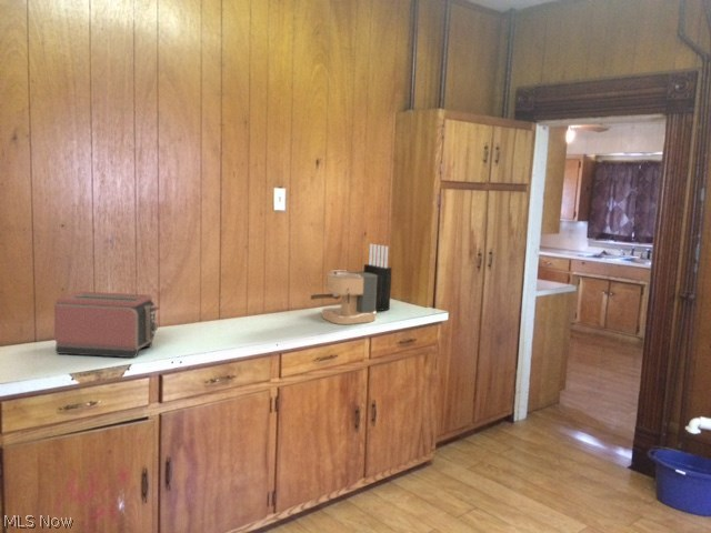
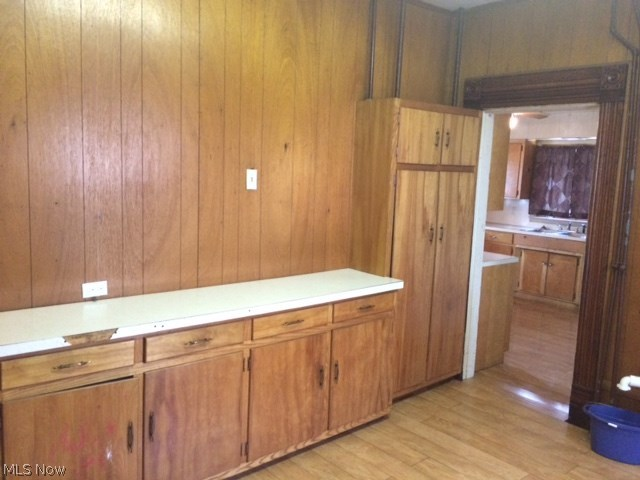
- coffee maker (343, 295)
- toaster (111, 323)
- knife block (372, 273)
